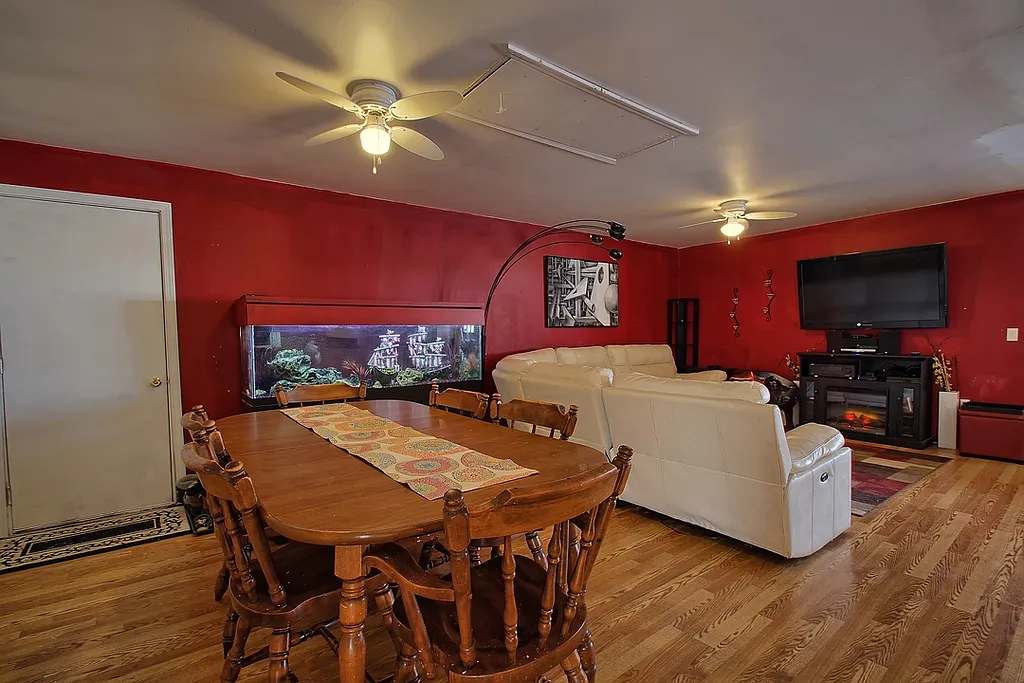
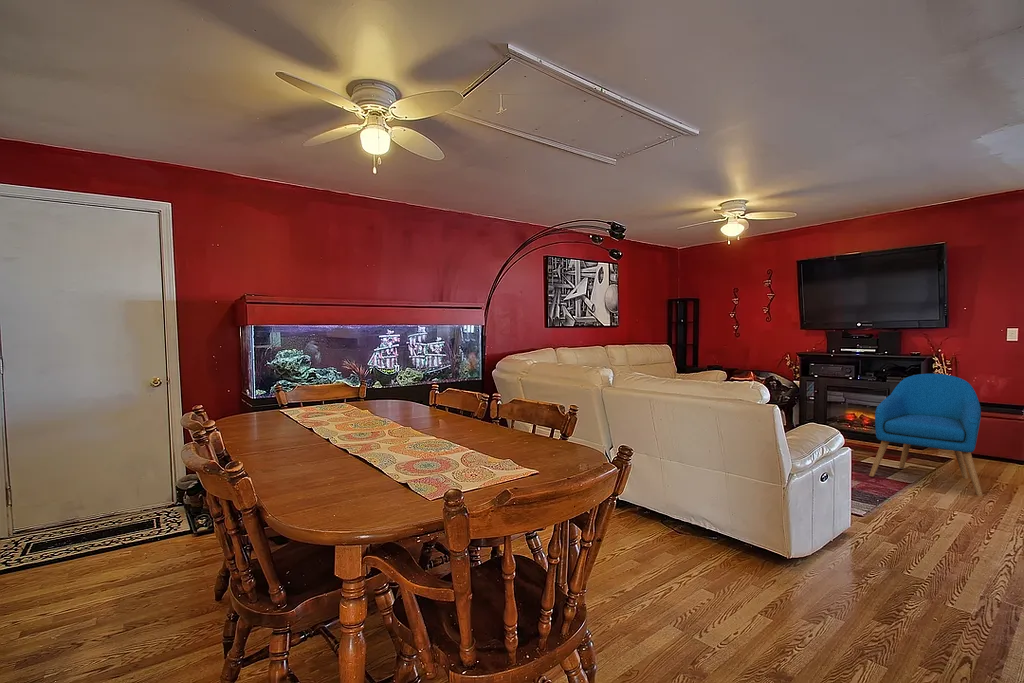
+ armchair (929, 427)
